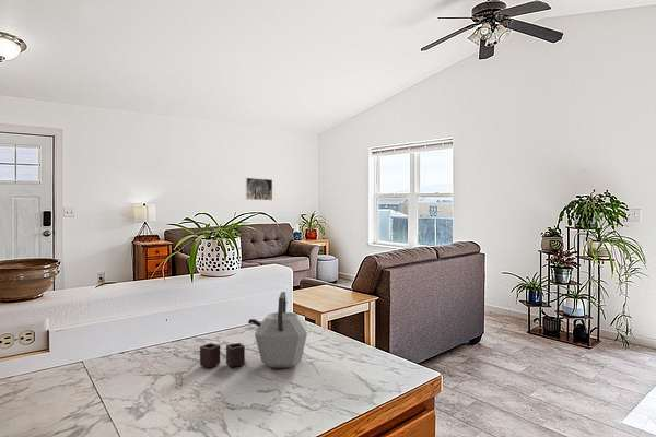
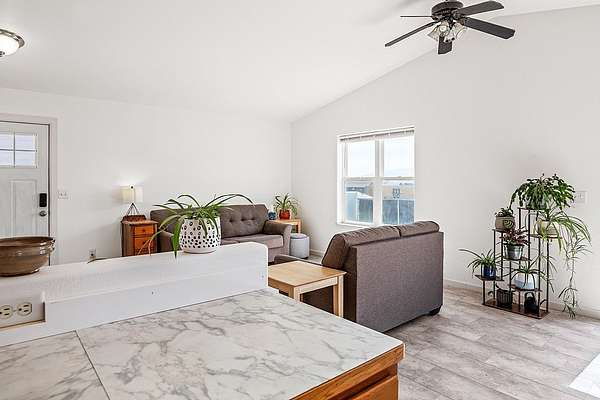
- kettle (256, 331)
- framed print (259, 189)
